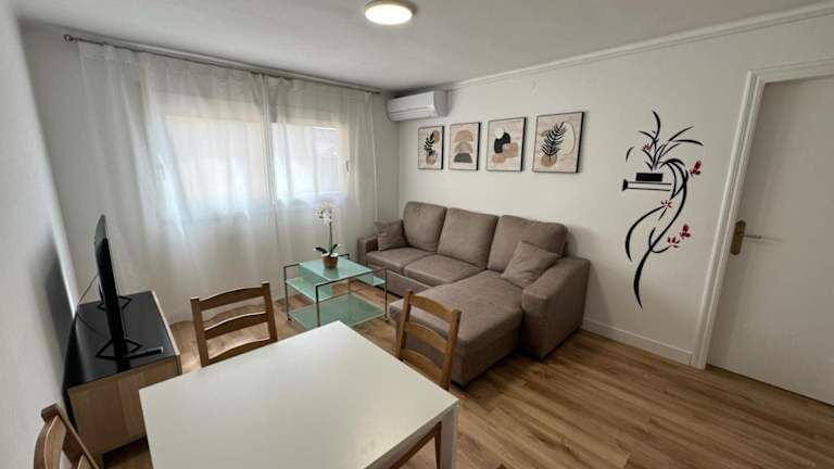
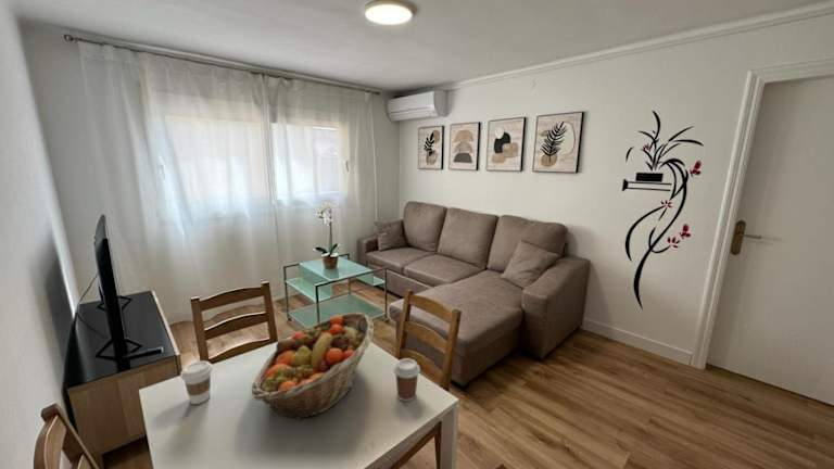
+ fruit basket (318, 358)
+ coffee cup (198, 382)
+ coffee cup (406, 379)
